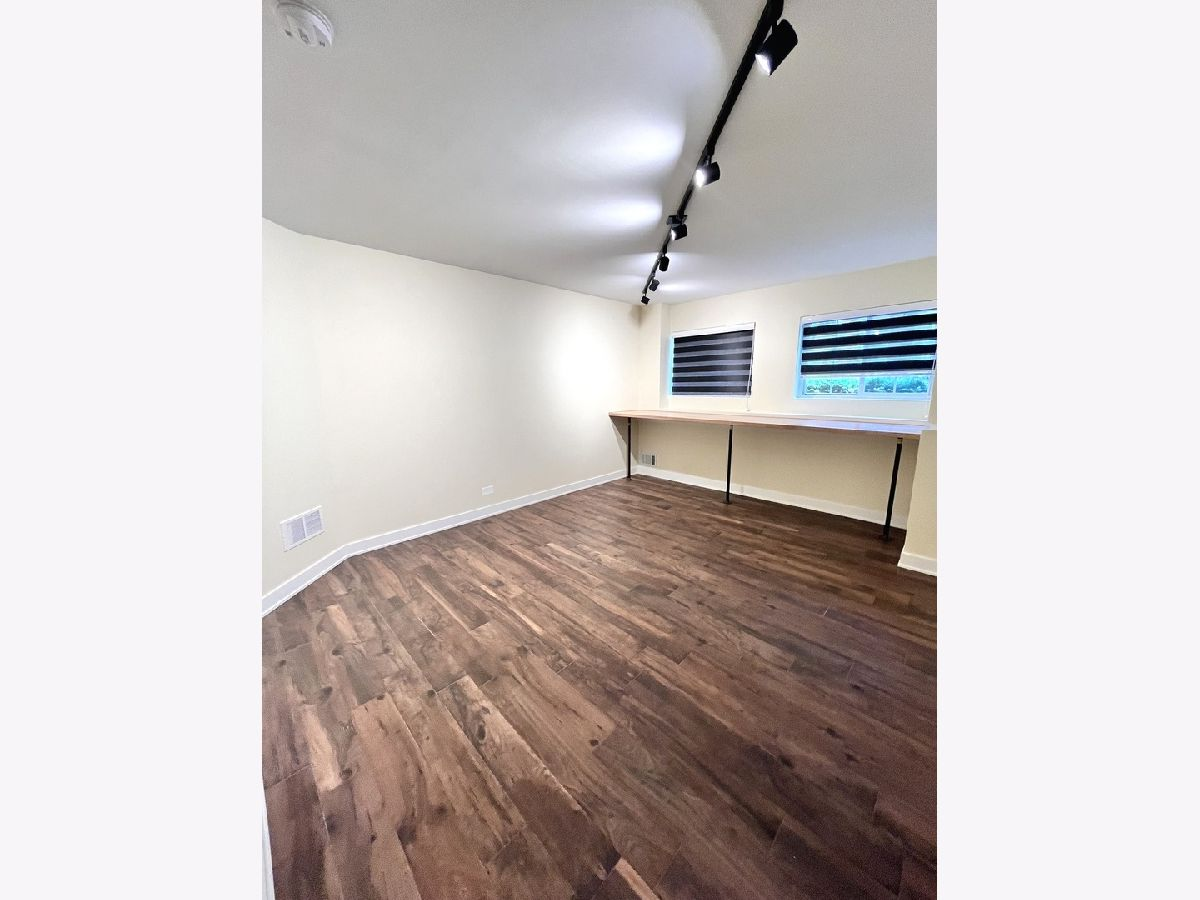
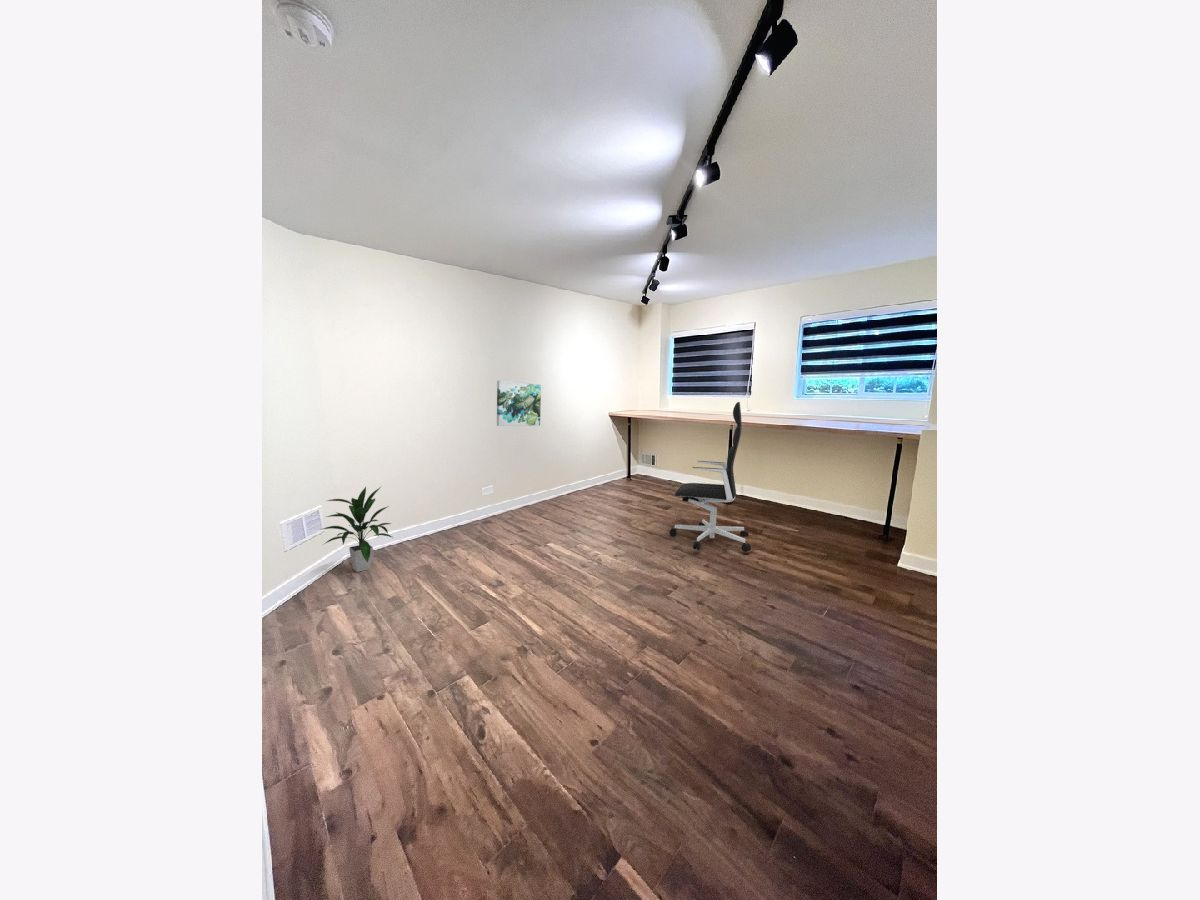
+ office chair (713, 471)
+ indoor plant (359, 529)
+ wall art (519, 404)
